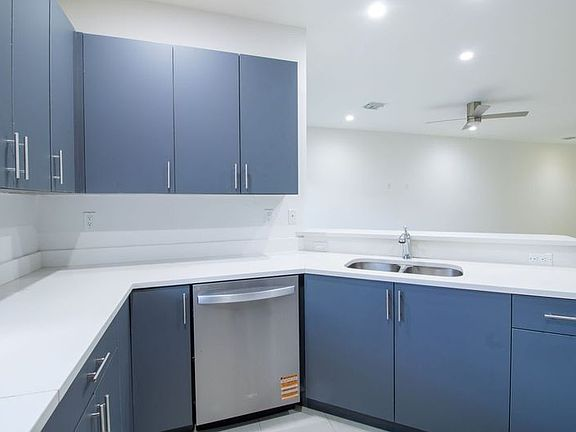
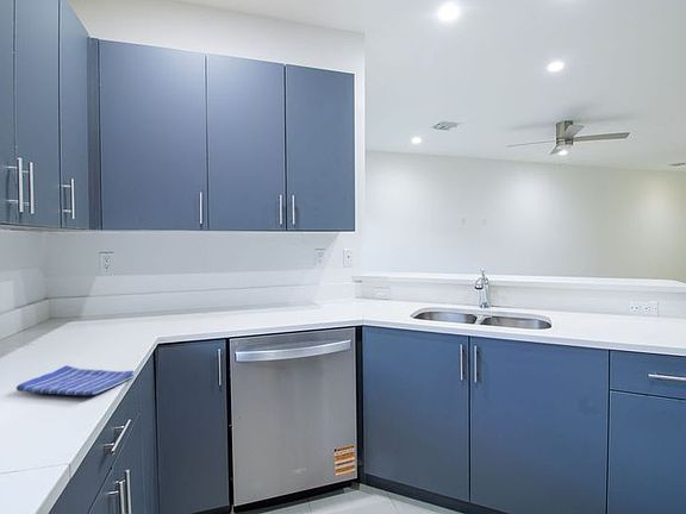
+ dish towel (77, 380)
